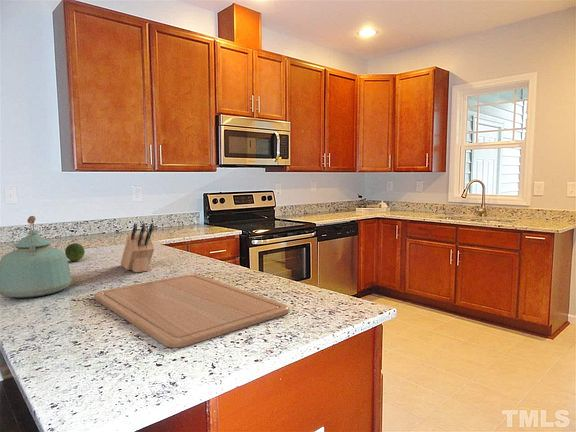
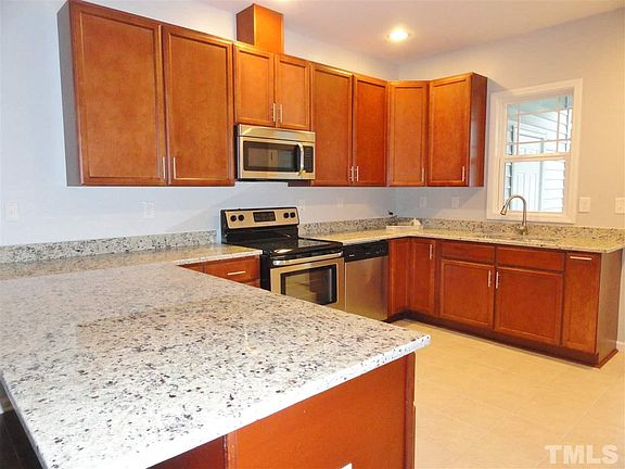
- knife block (137, 245)
- kettle (34, 252)
- chopping board (186, 301)
- fruit (74, 252)
